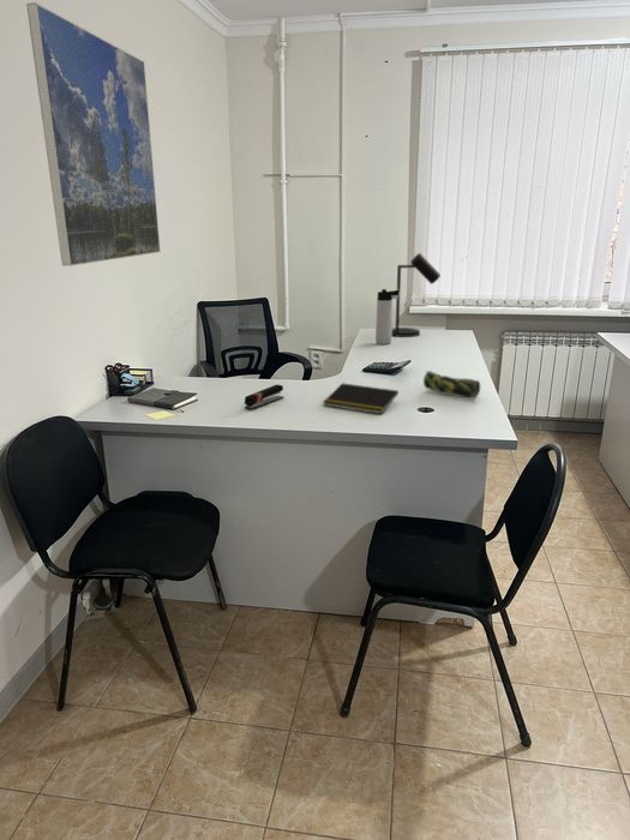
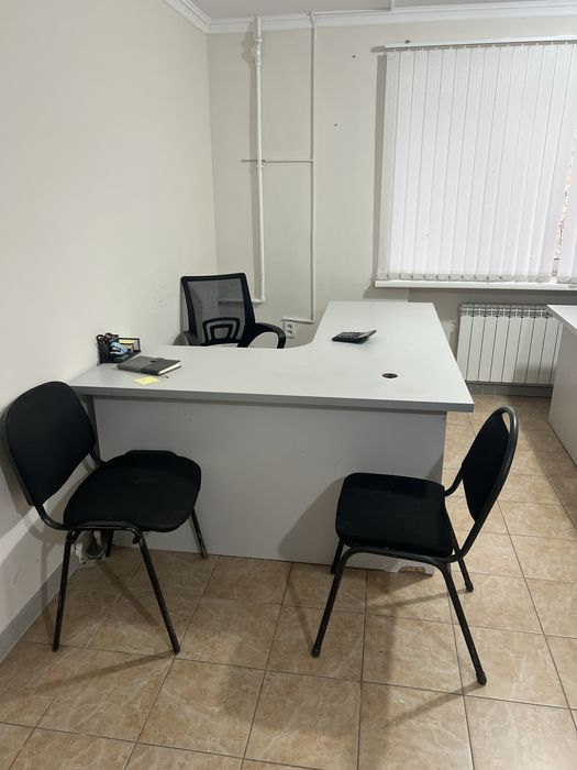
- thermos bottle (388, 317)
- stapler (264, 396)
- pencil case (450, 384)
- notepad (360, 397)
- desk lamp (400, 288)
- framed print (107, 152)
